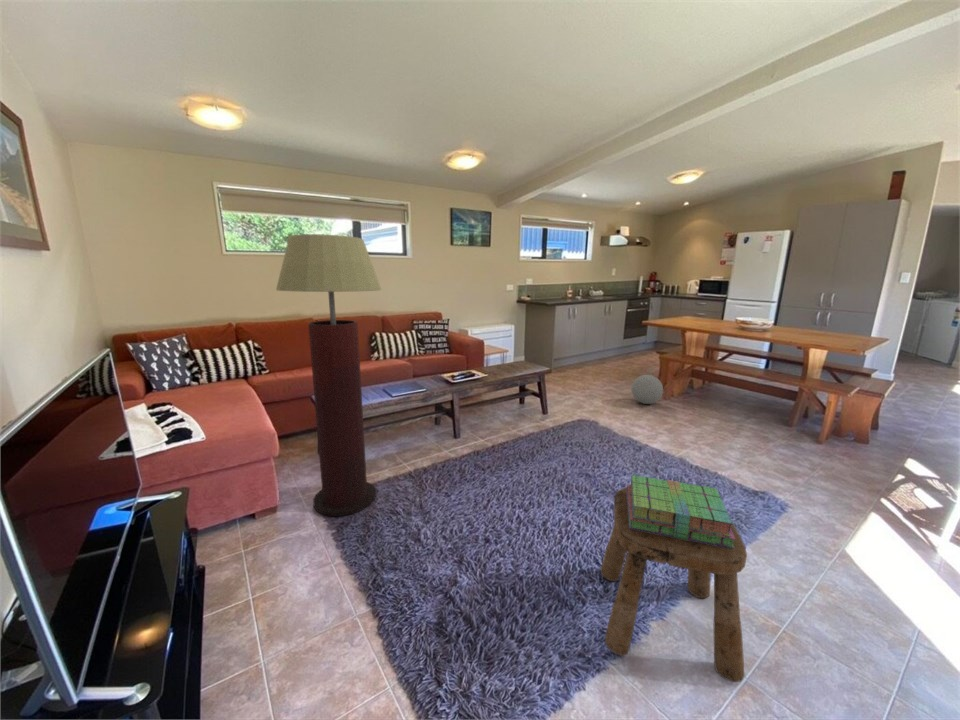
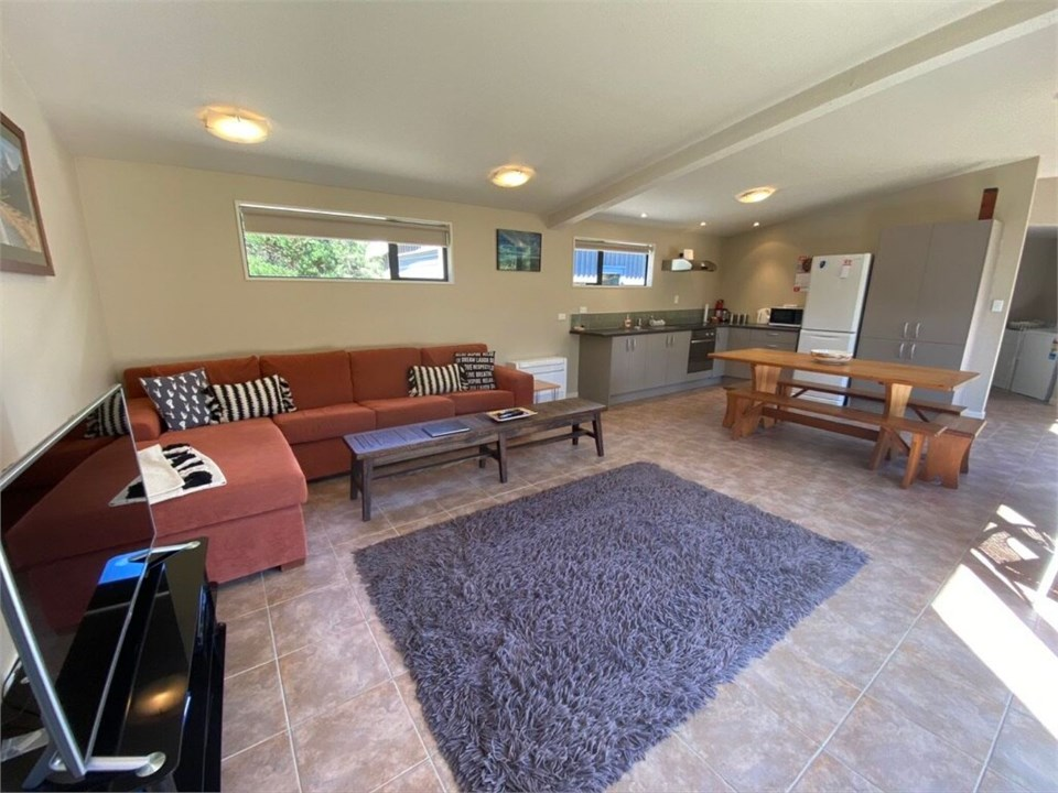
- stack of books (675, 506)
- decorative ball (646, 389)
- floor lamp (337, 377)
- stool (669, 565)
